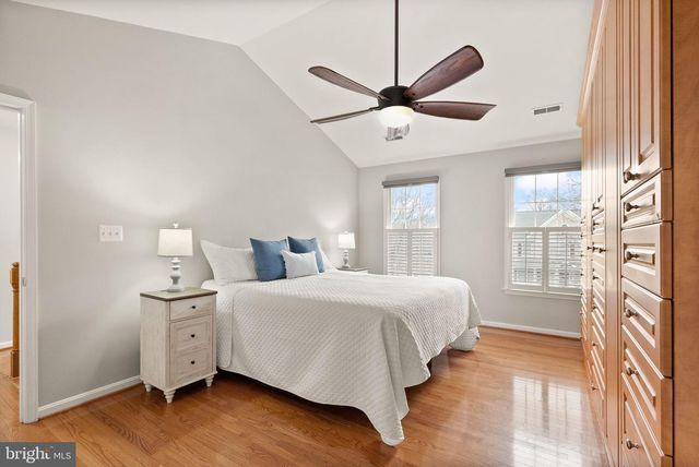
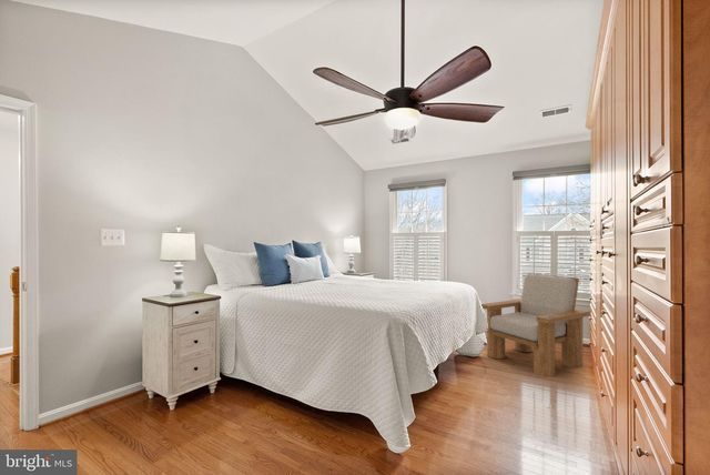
+ armchair (532, 319)
